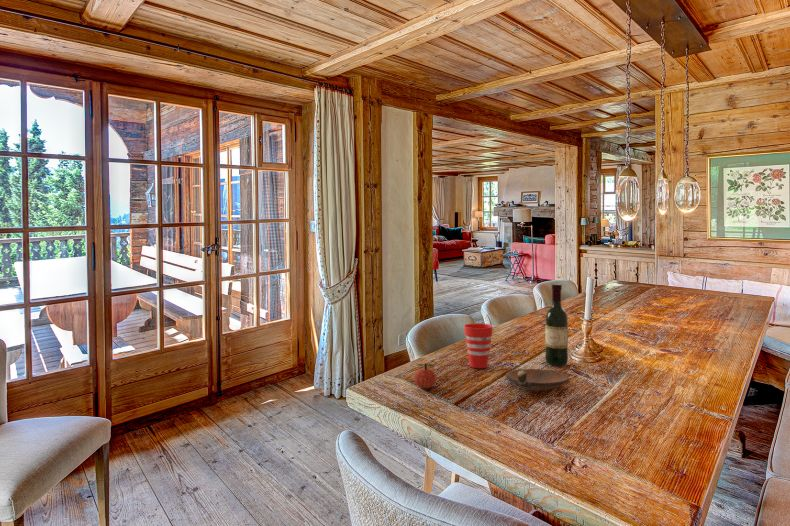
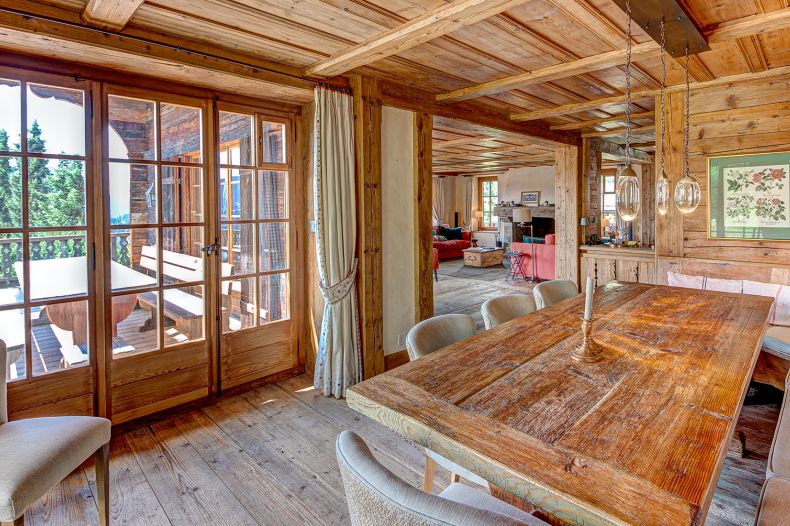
- cup (478, 345)
- wine bottle (556, 324)
- bowl (534, 376)
- apple (425, 375)
